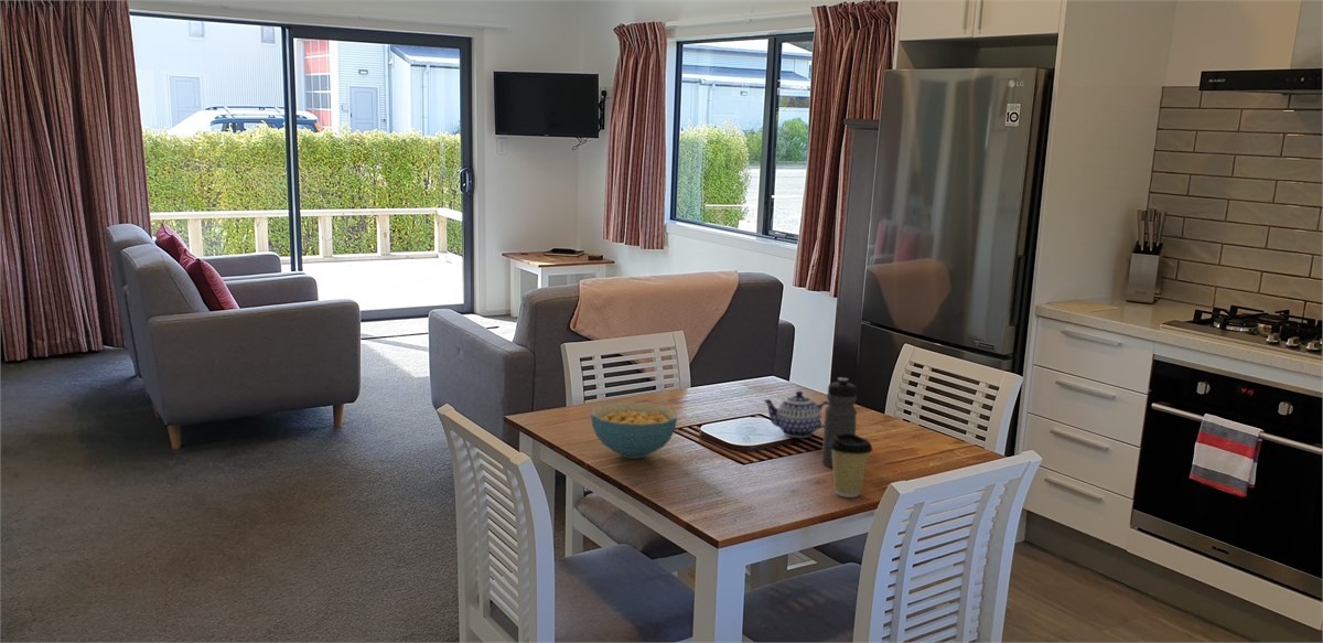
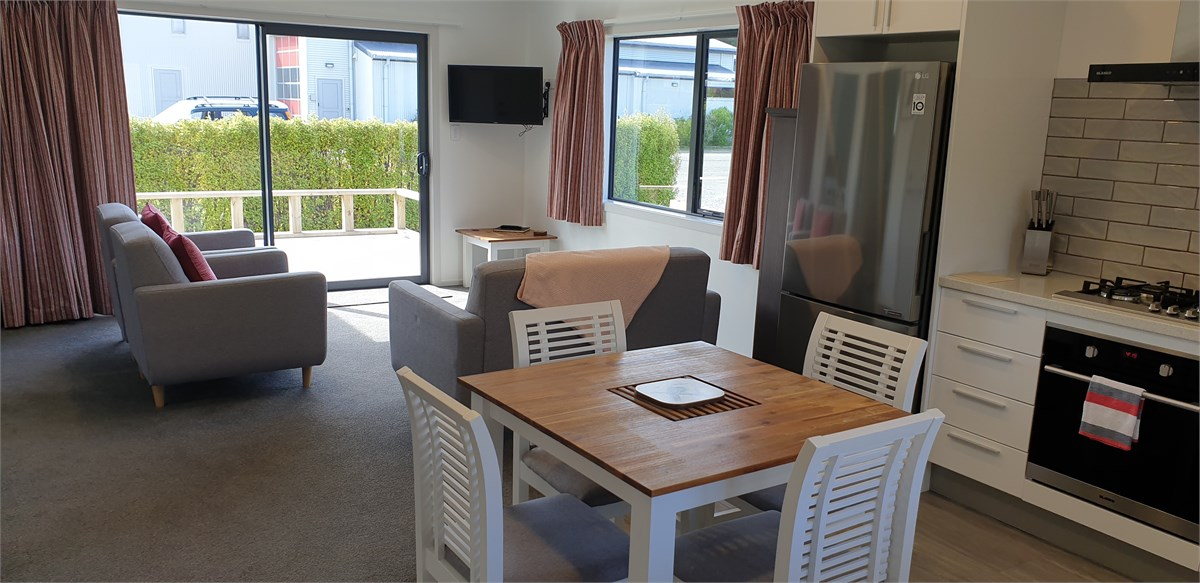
- teapot (798, 412)
- coffee cup (849, 465)
- water bottle (840, 420)
- cereal bowl (634, 433)
